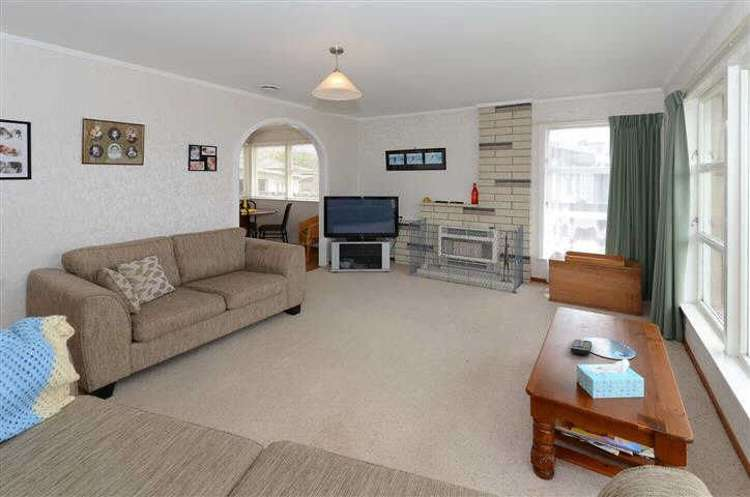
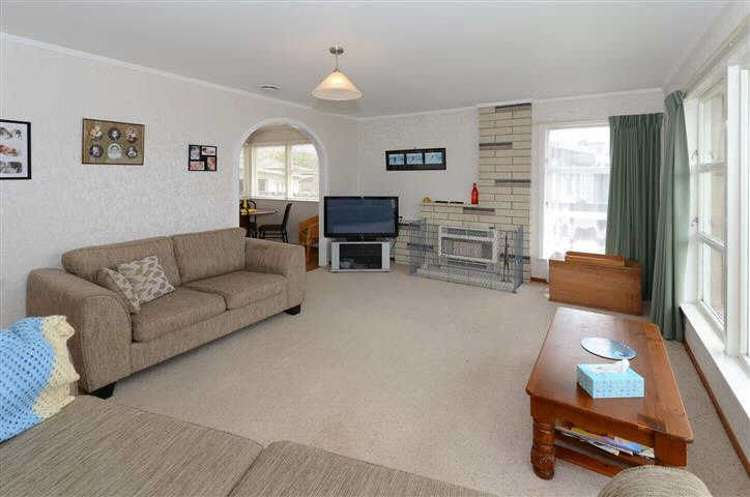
- remote control (581, 346)
